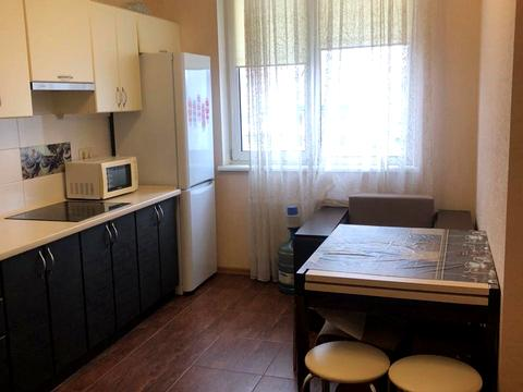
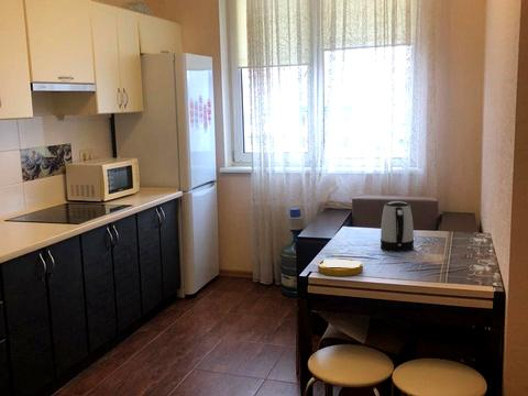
+ banana (340, 266)
+ kettle (397, 226)
